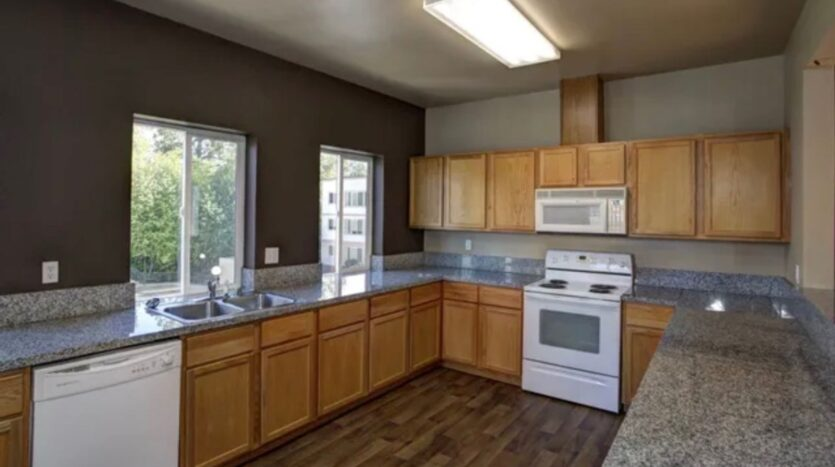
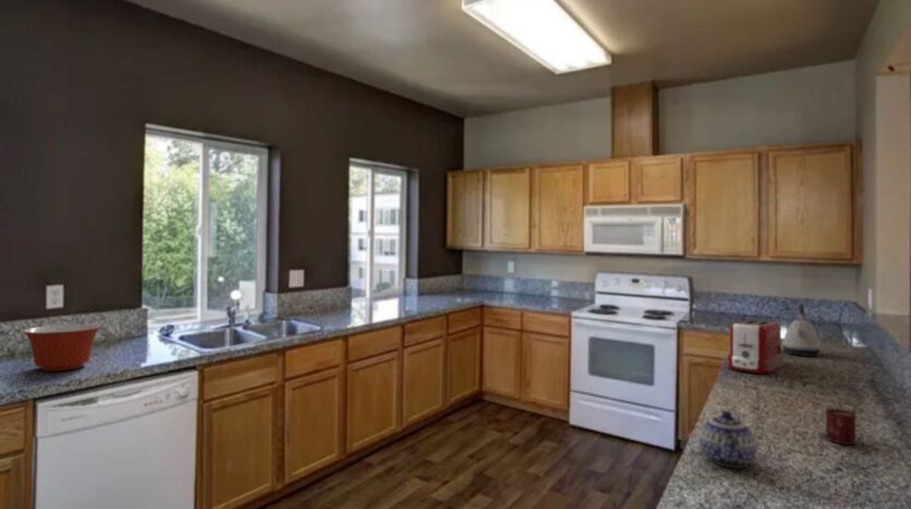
+ mixing bowl (62, 348)
+ cup (840, 427)
+ teapot (727, 435)
+ kettle (801, 328)
+ toaster (755, 344)
